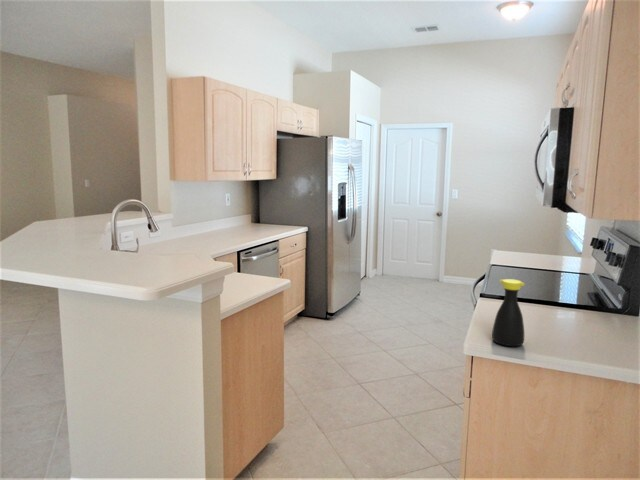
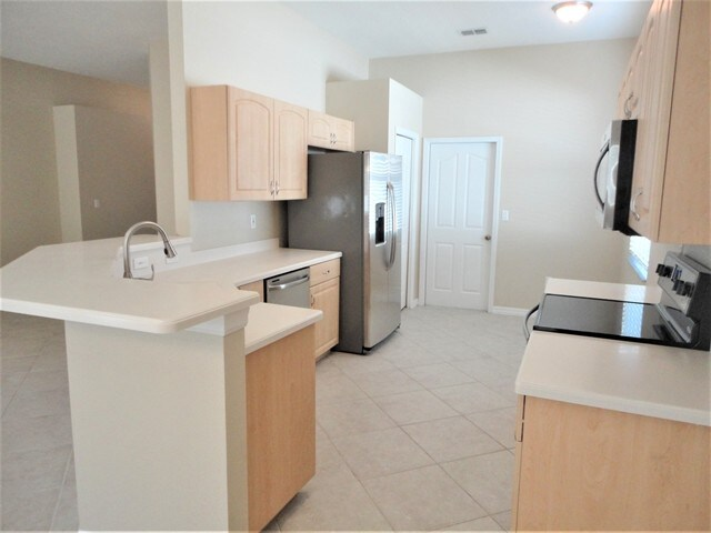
- bottle (509, 311)
